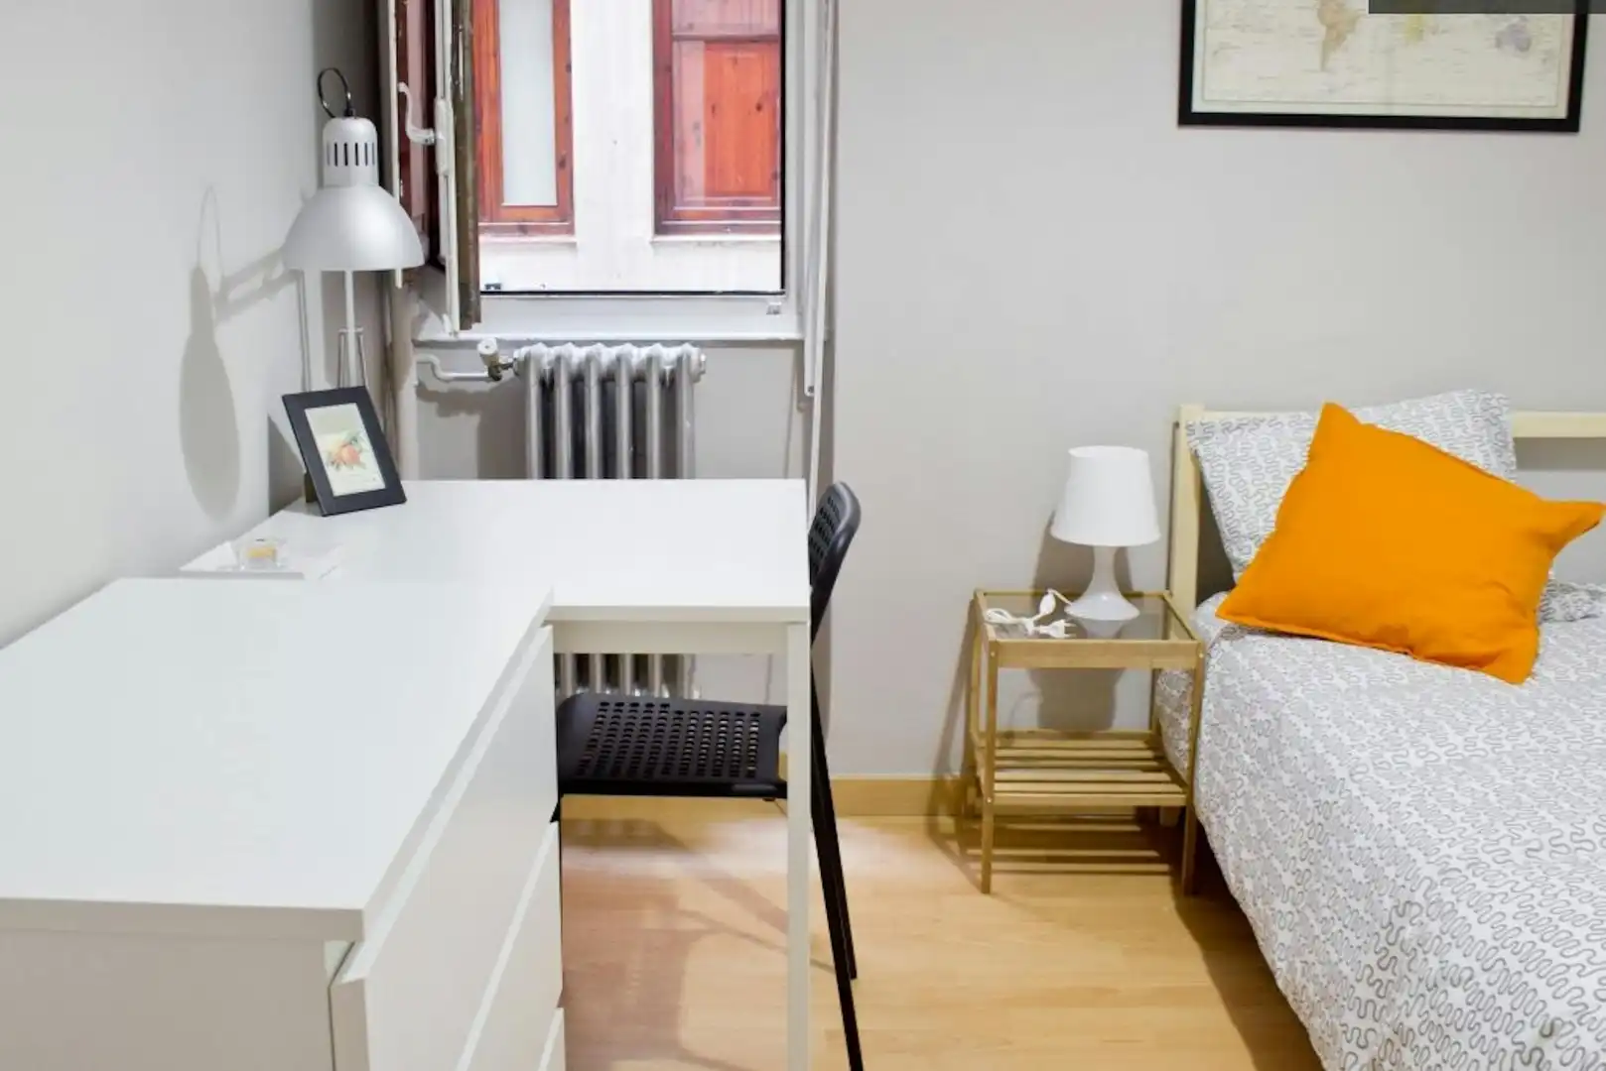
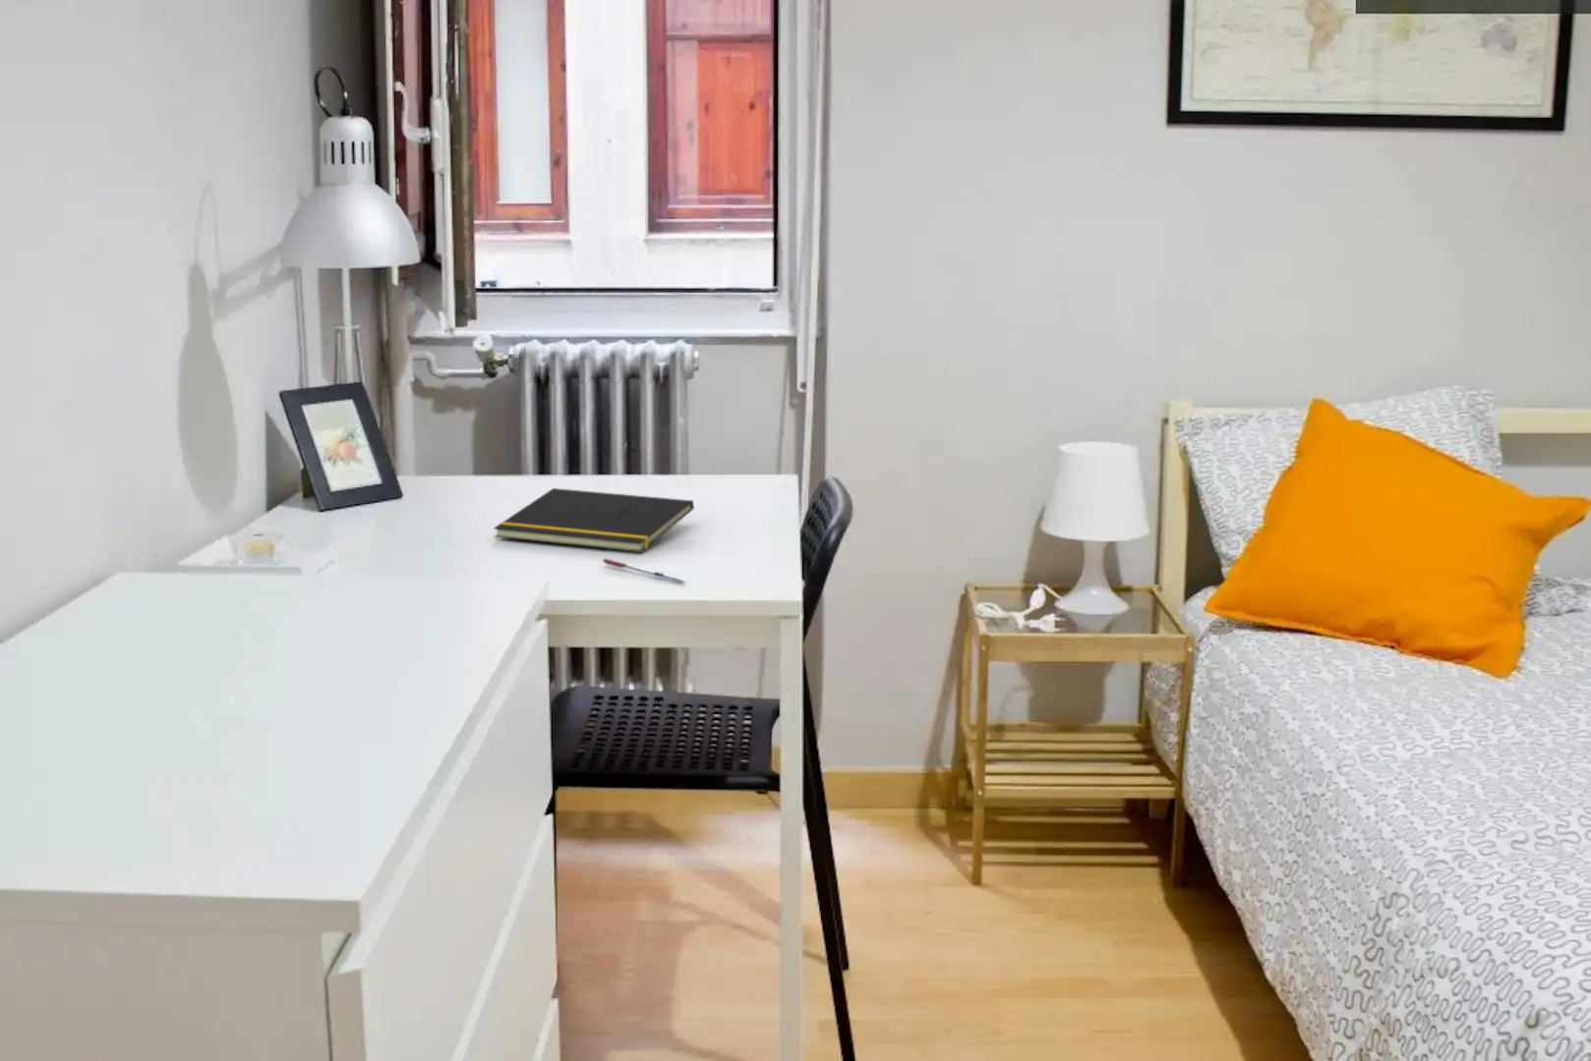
+ notepad (595, 517)
+ pen (643, 570)
